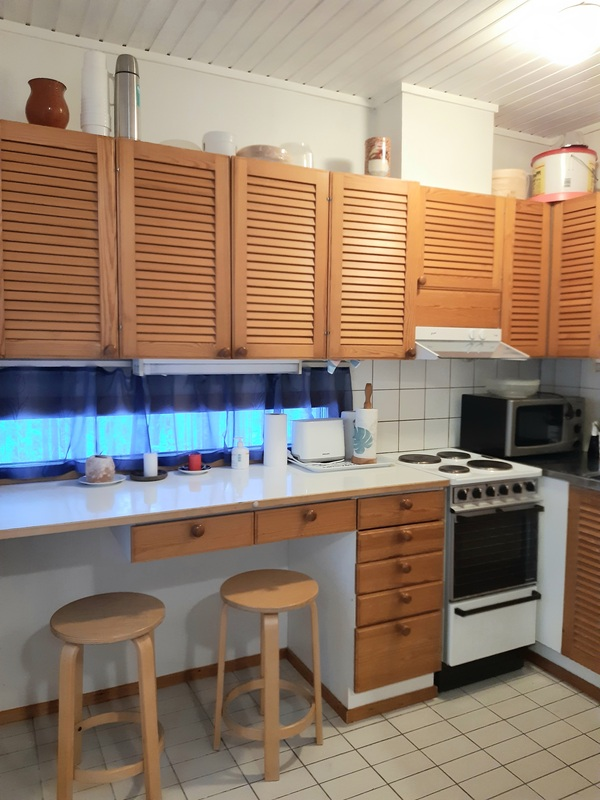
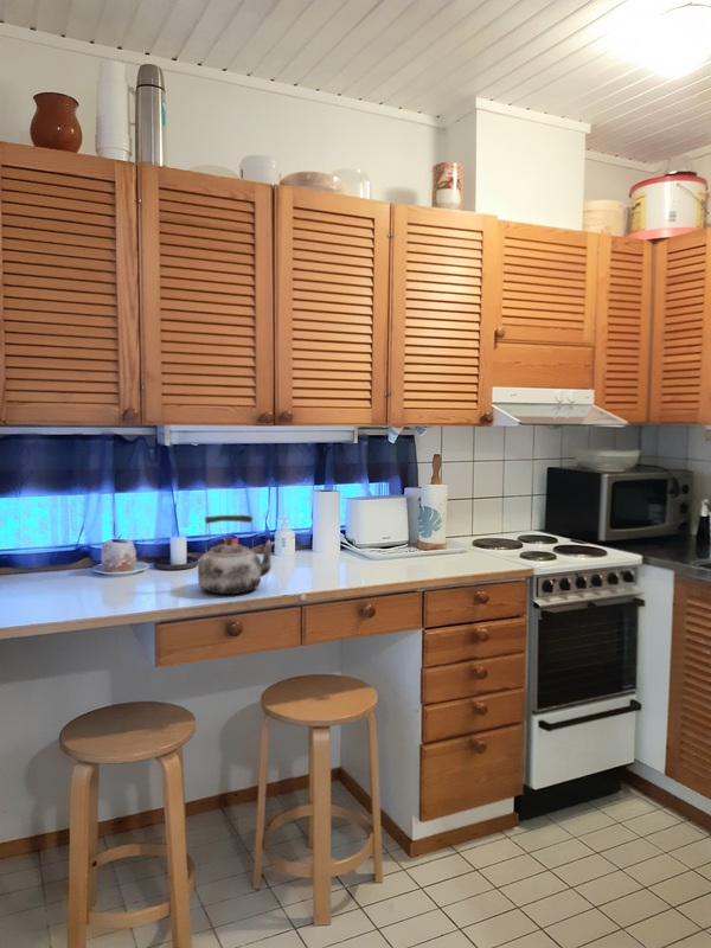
+ kettle (237, 551)
